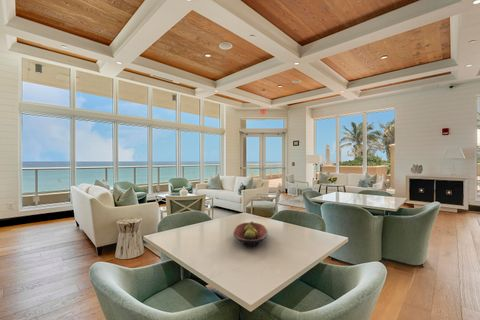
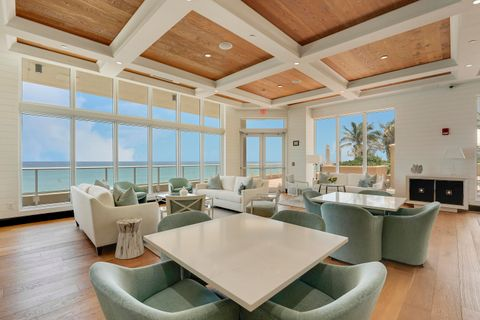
- fruit bowl (250, 231)
